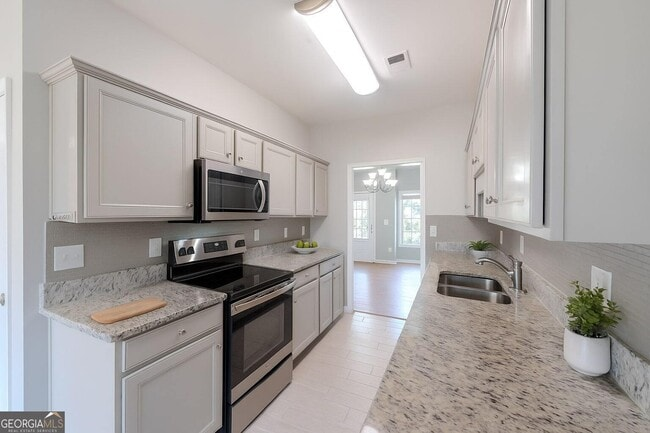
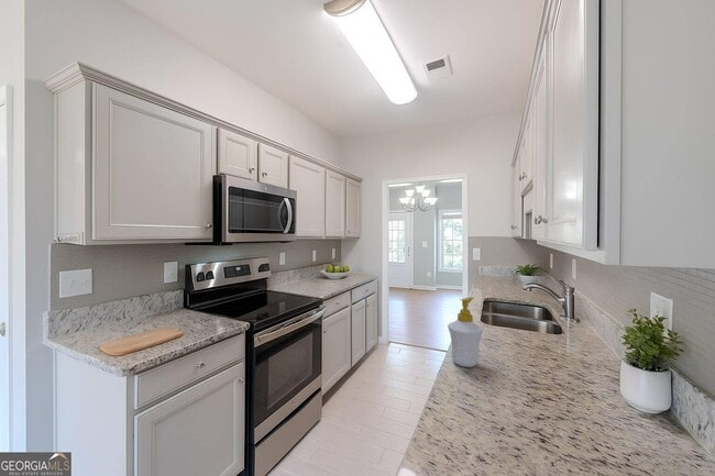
+ soap bottle (464, 330)
